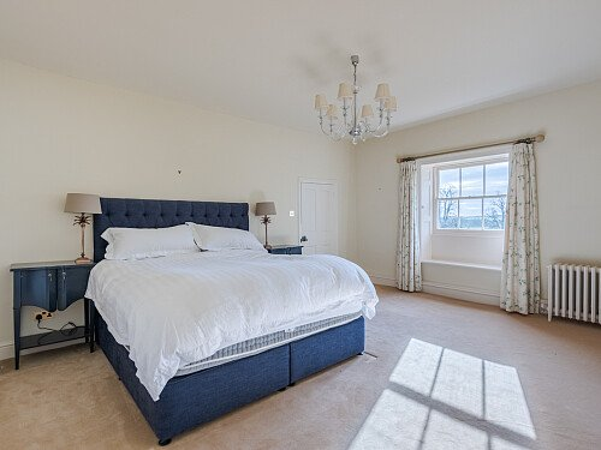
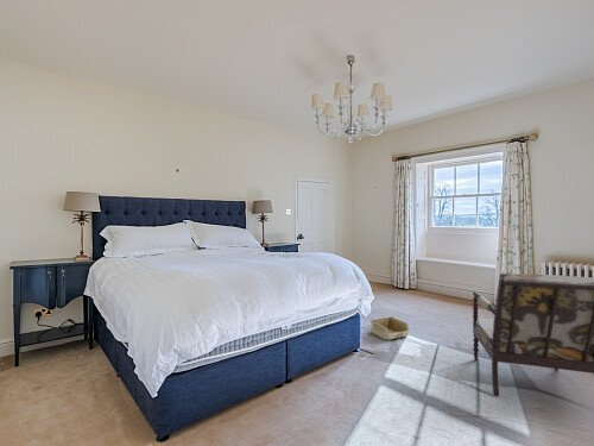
+ storage bin (388, 327)
+ armchair (532, 327)
